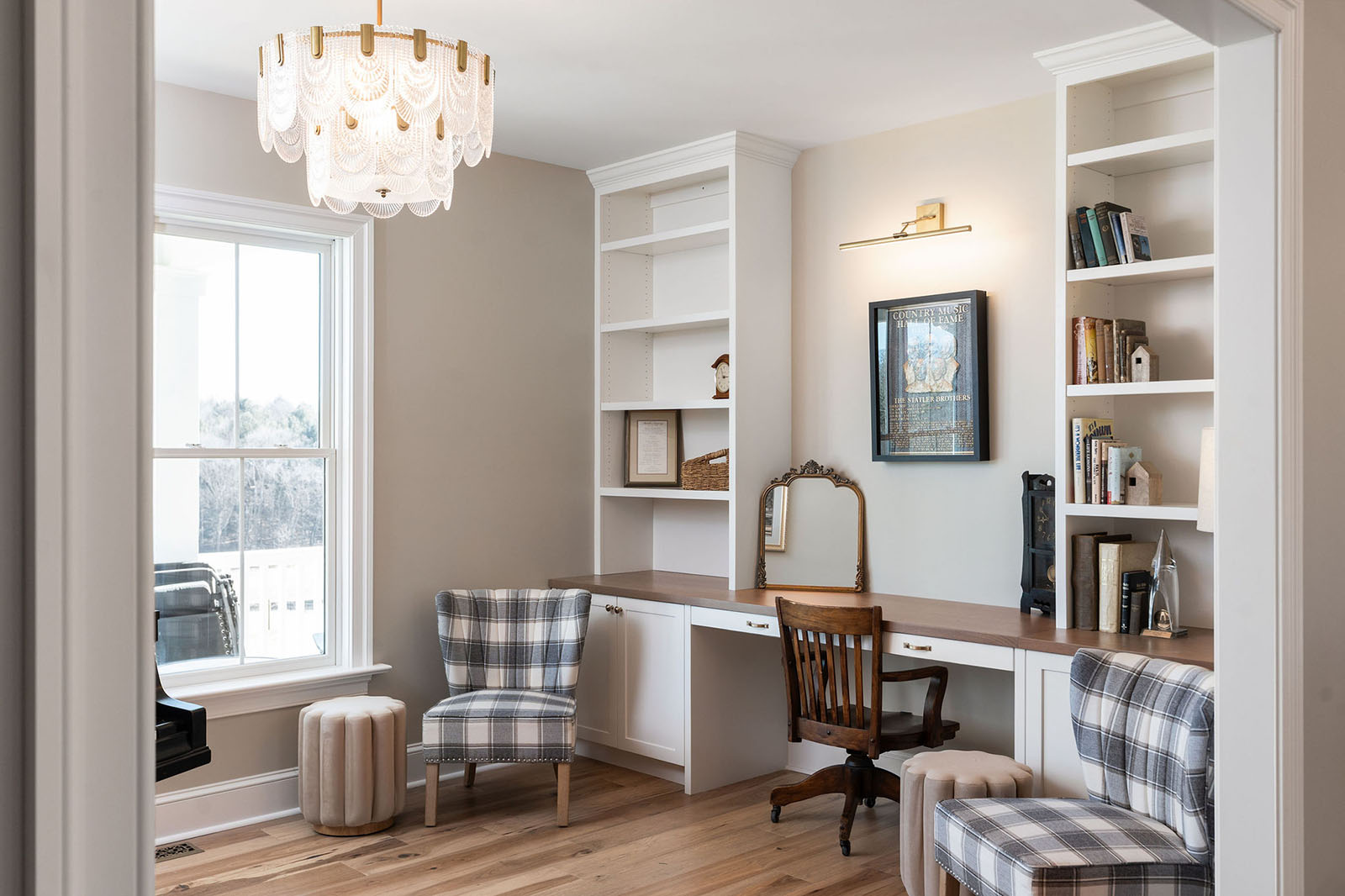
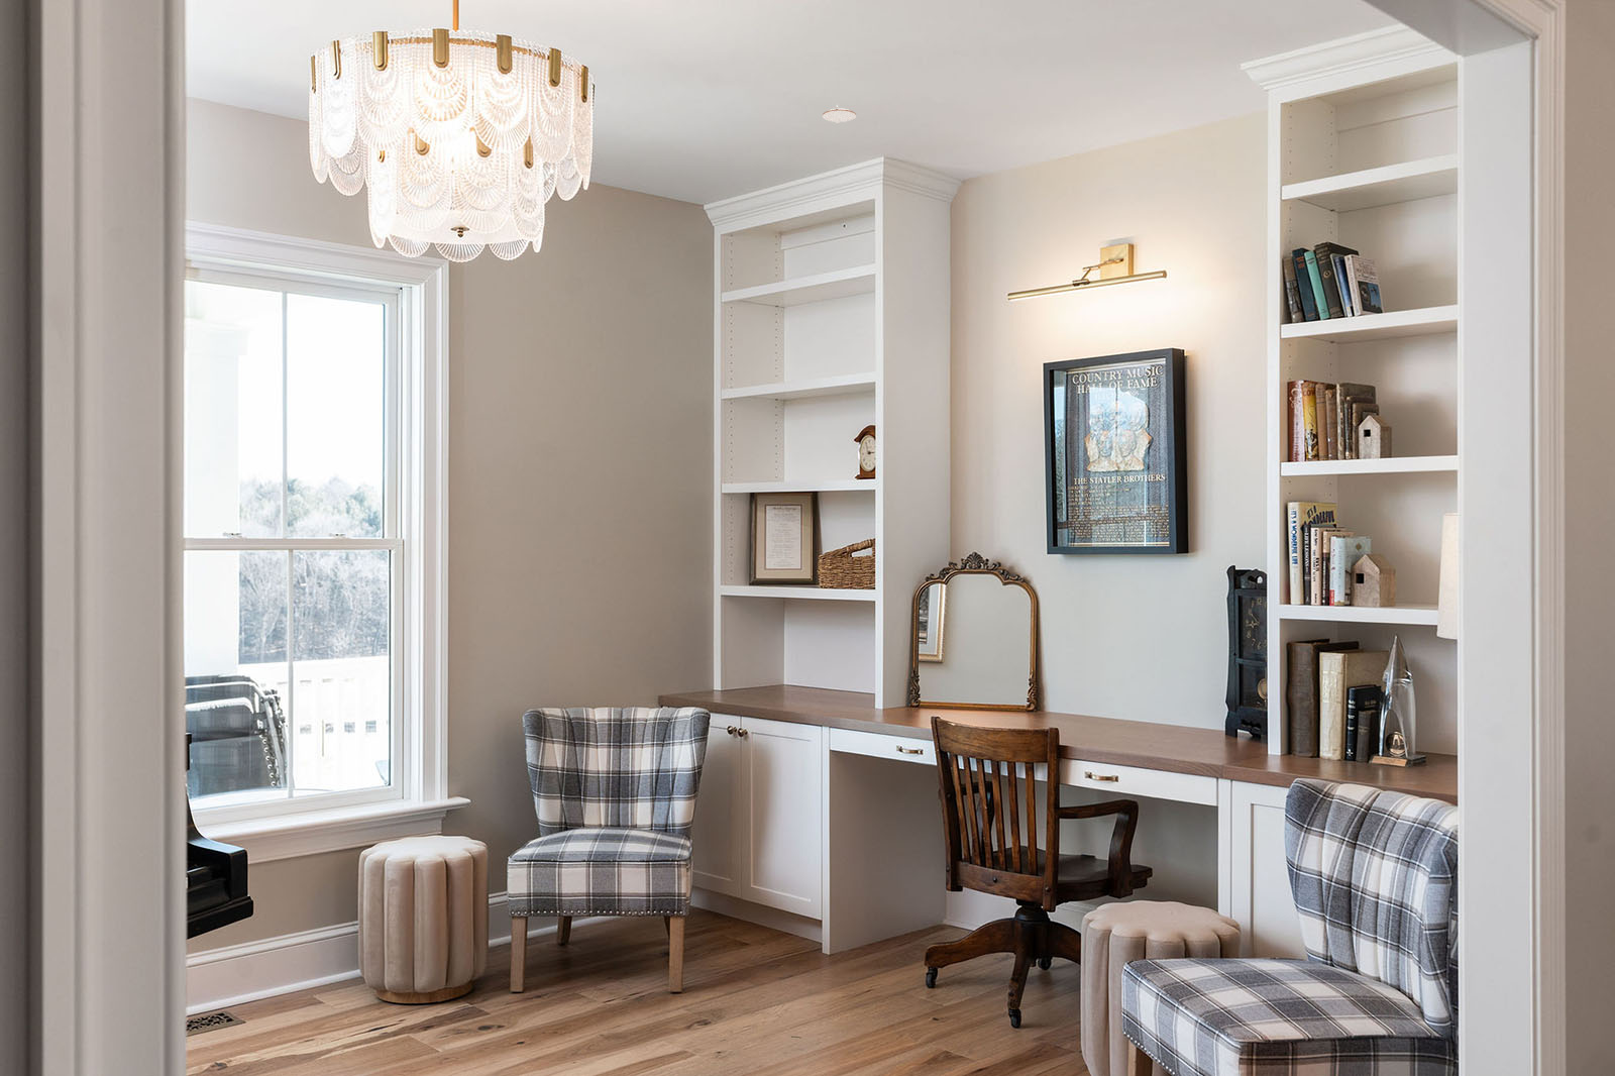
+ recessed light (839, 114)
